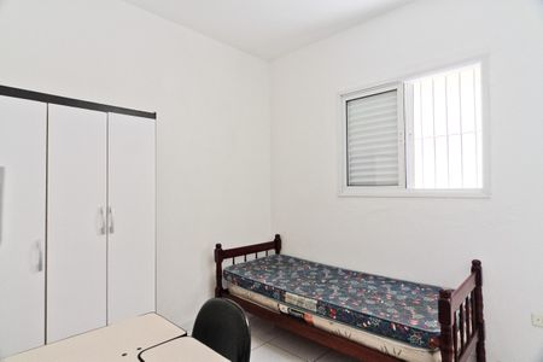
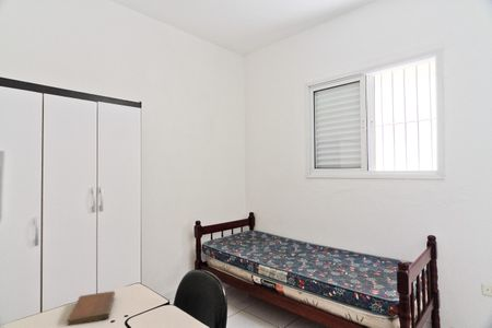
+ notebook (93, 306)
